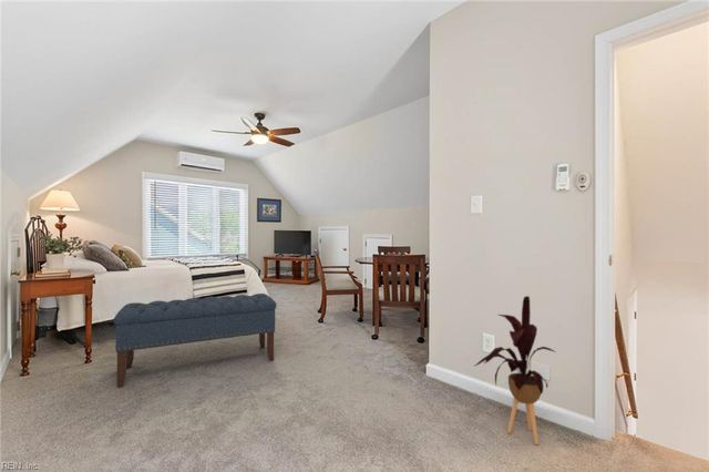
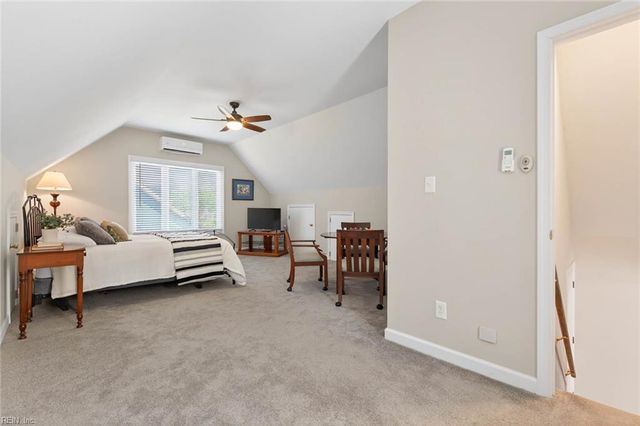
- house plant (515, 362)
- bench (202, 331)
